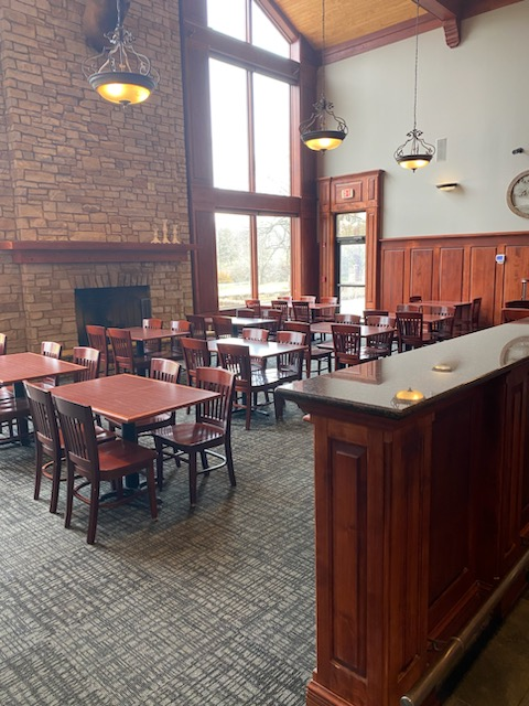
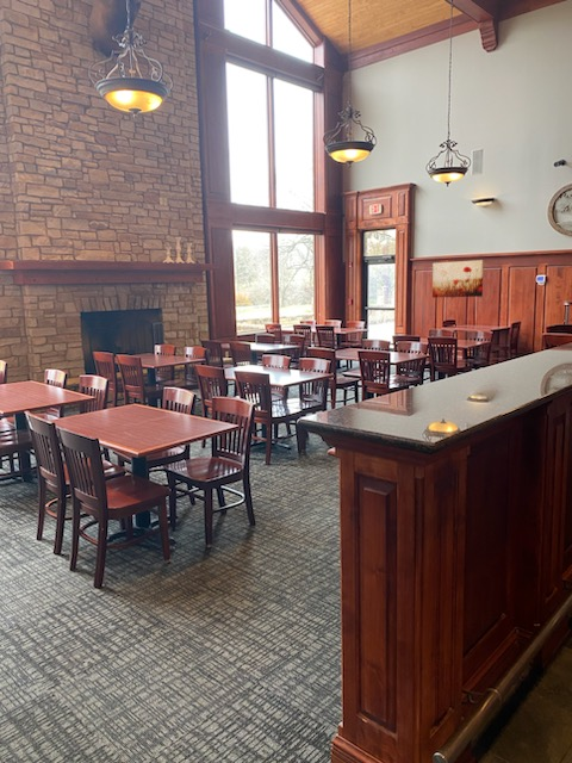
+ wall art (456, 279)
